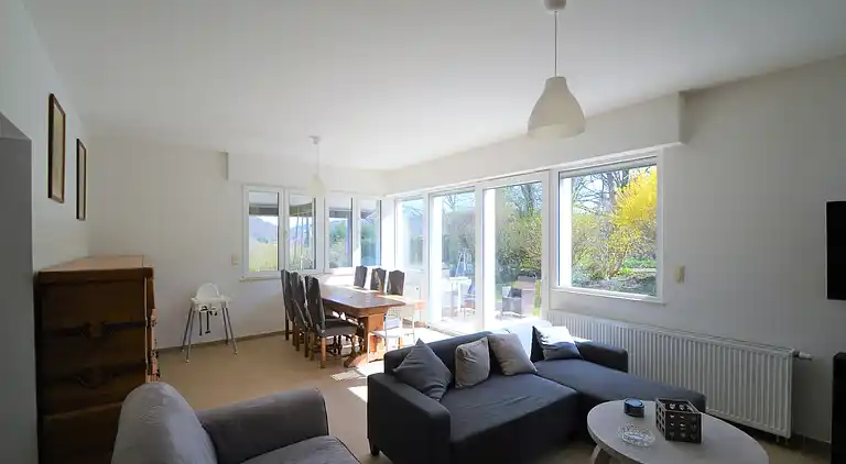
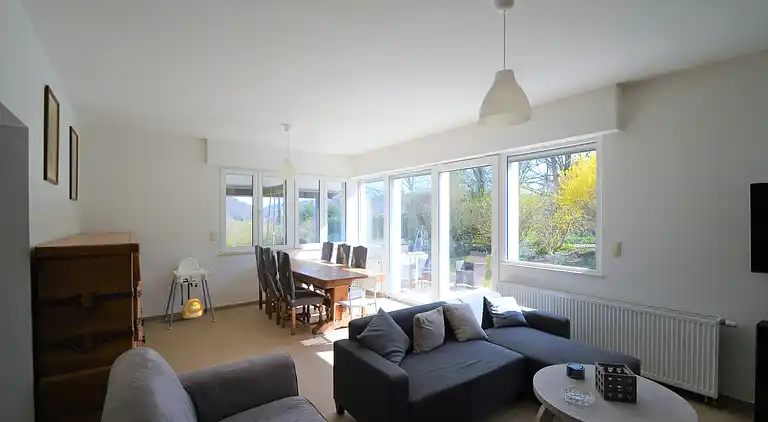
+ backpack (192, 306)
